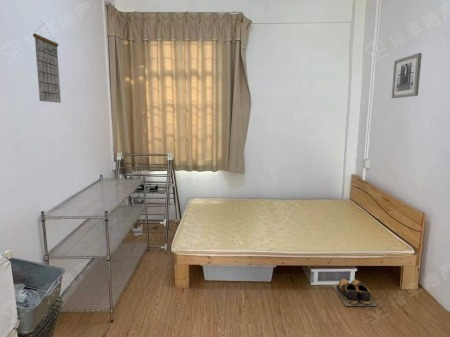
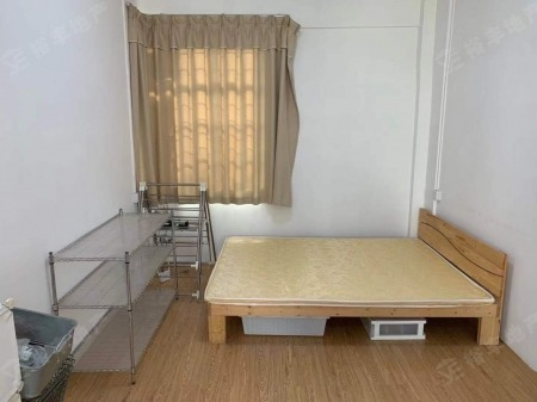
- calendar (48, 63)
- shoes (353, 288)
- wall art (405, 77)
